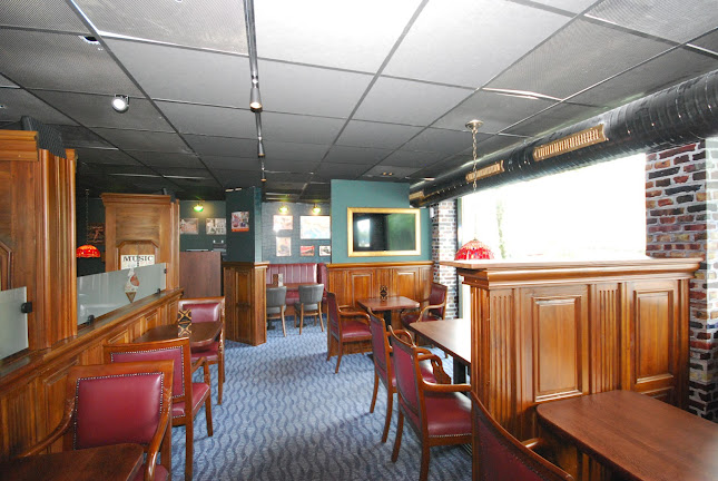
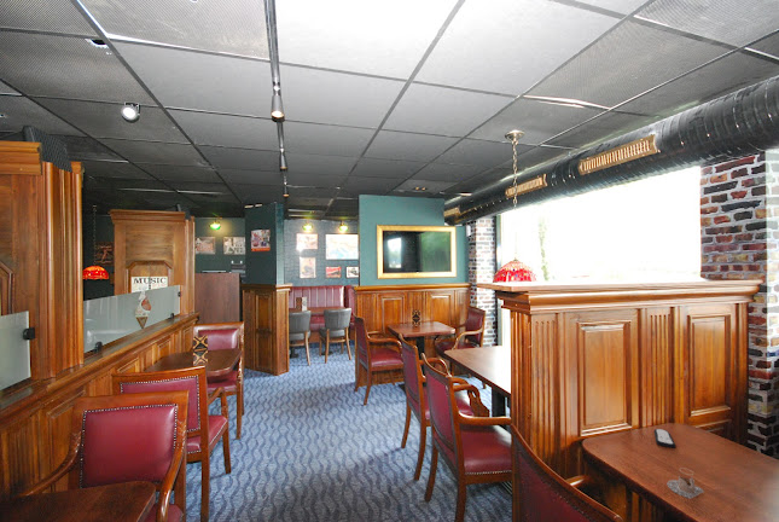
+ remote control (663, 437)
+ beer mug (686, 480)
